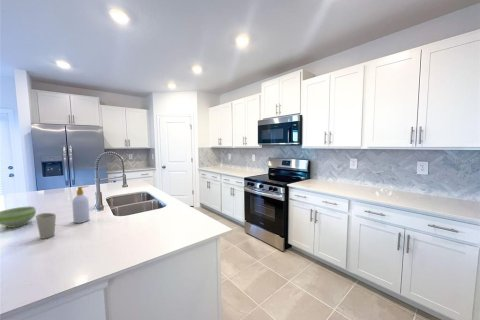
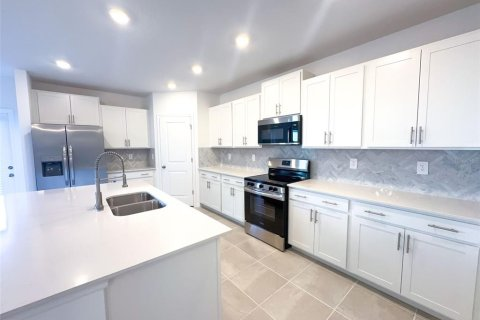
- cup (46, 225)
- soap bottle (81, 203)
- bowl (16, 217)
